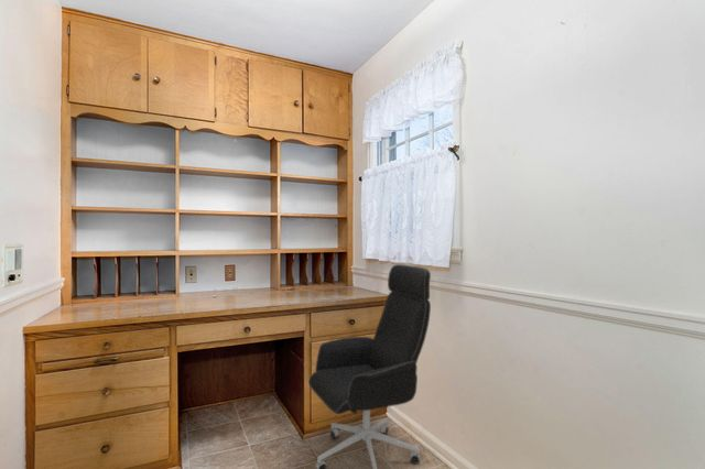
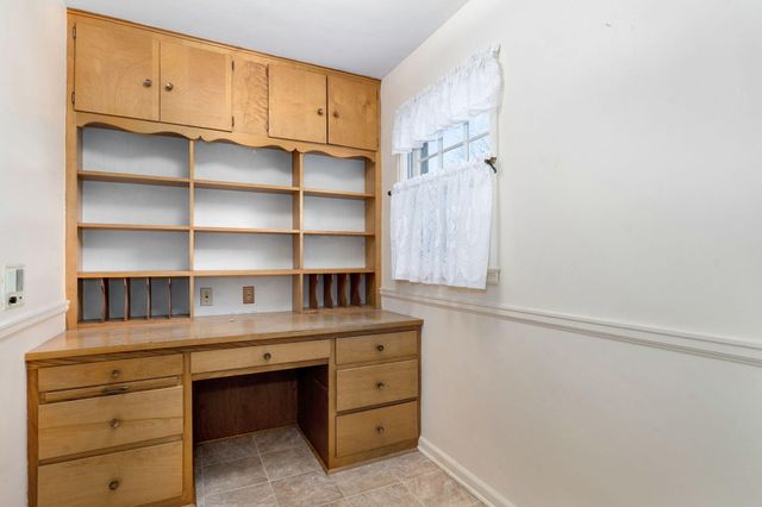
- office chair (371, 361)
